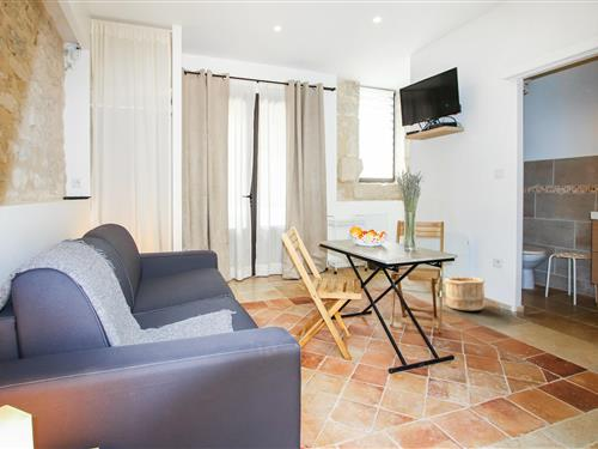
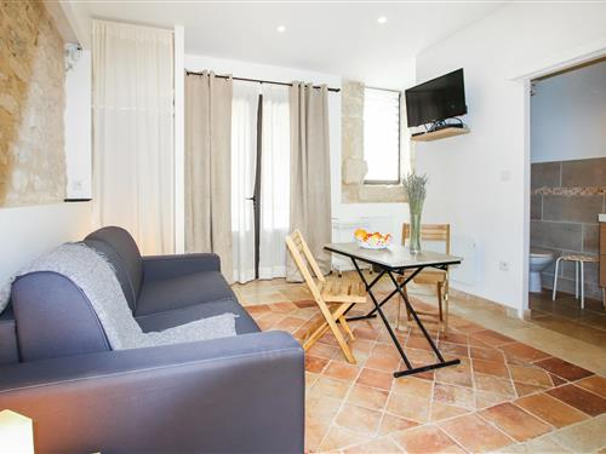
- wooden bucket (464, 292)
